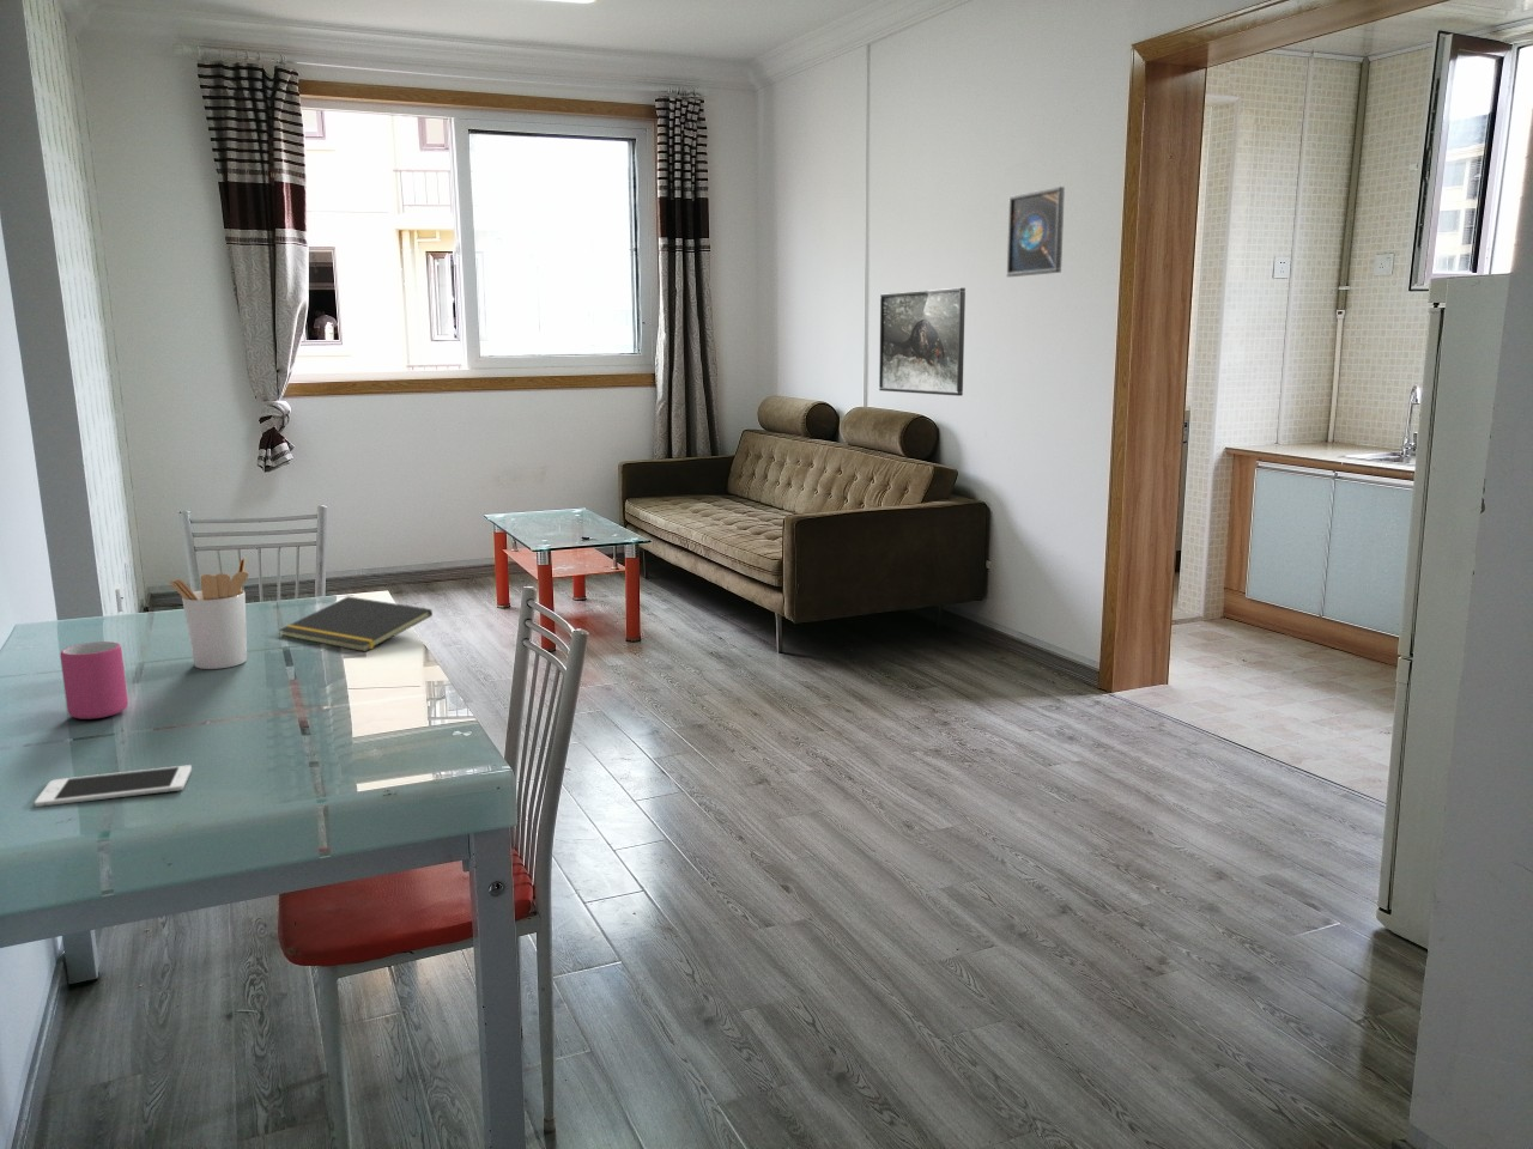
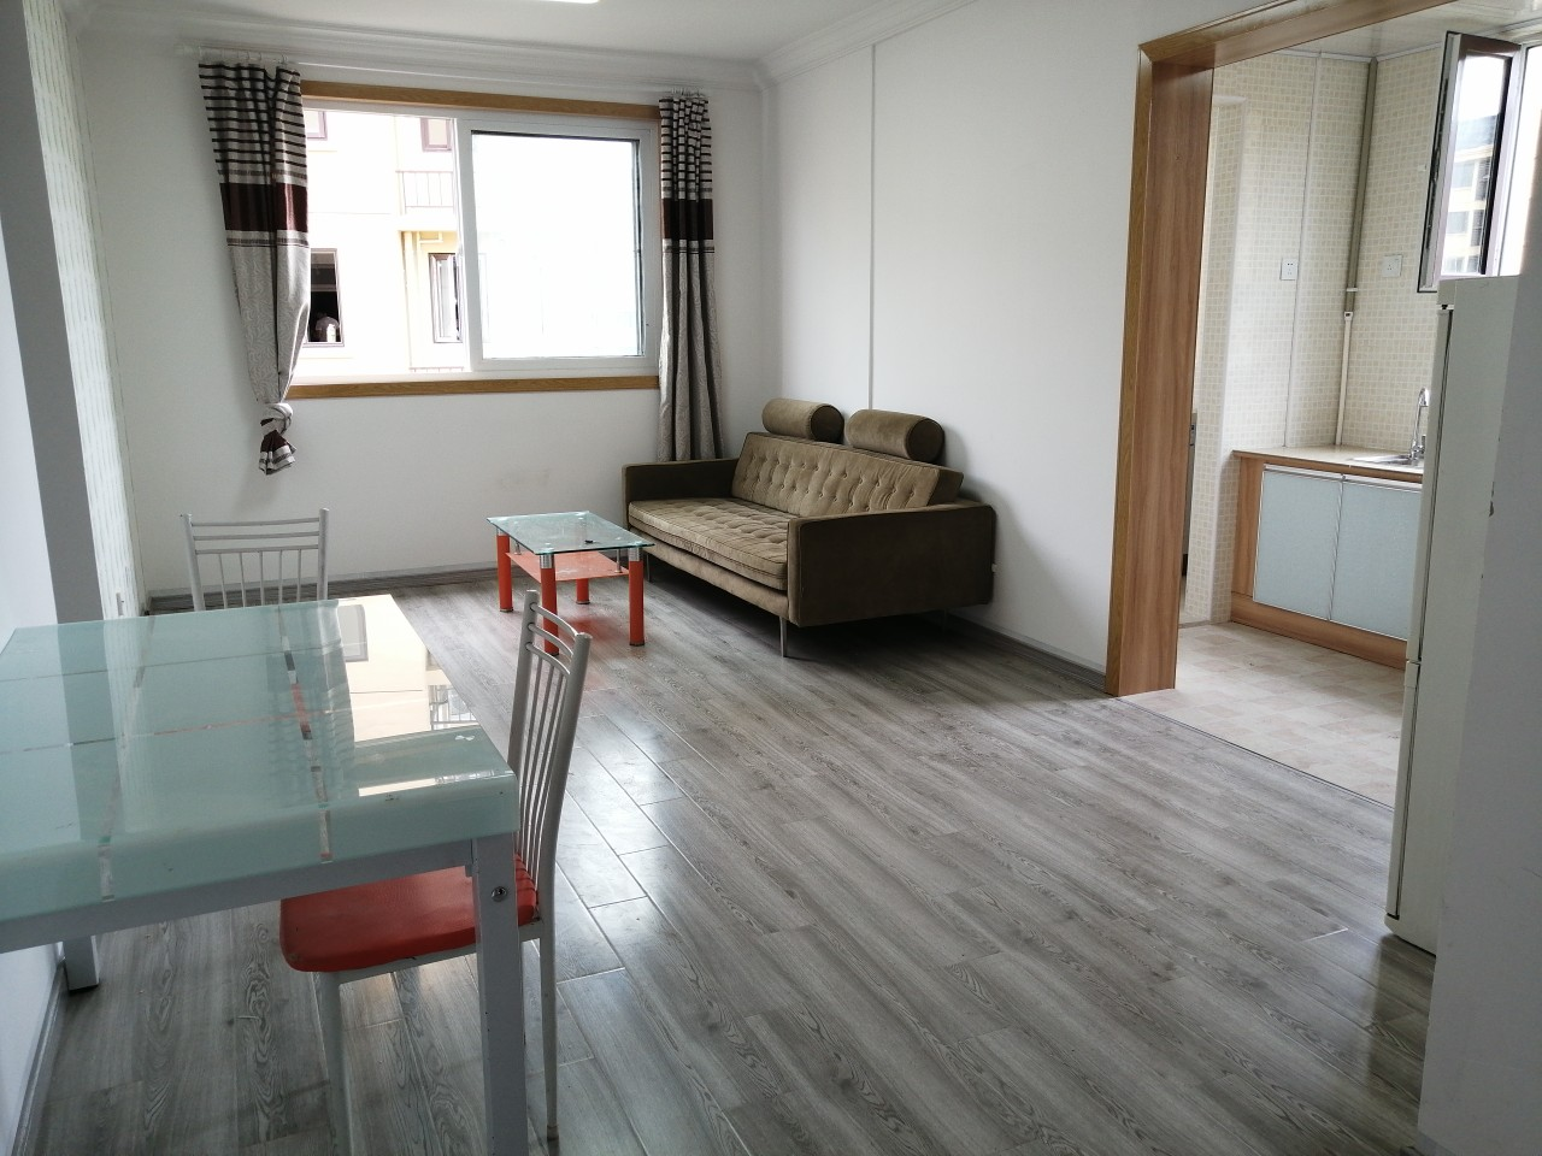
- notepad (356, 623)
- mug (92, 677)
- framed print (1033, 232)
- utensil holder (220, 614)
- cell phone (116, 786)
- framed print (919, 343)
